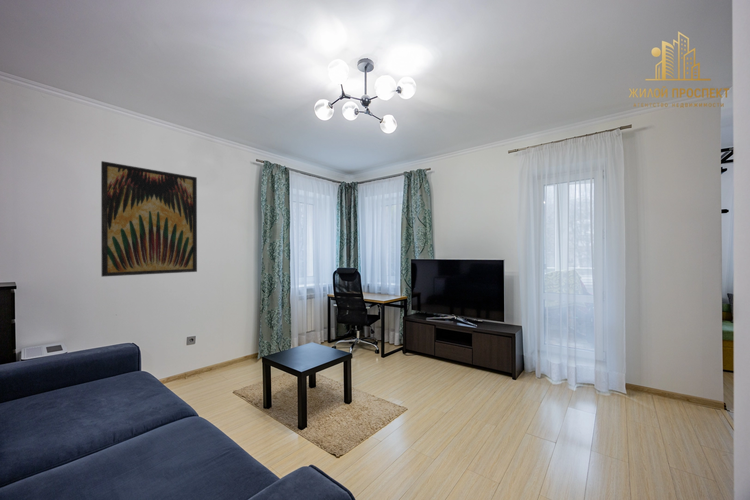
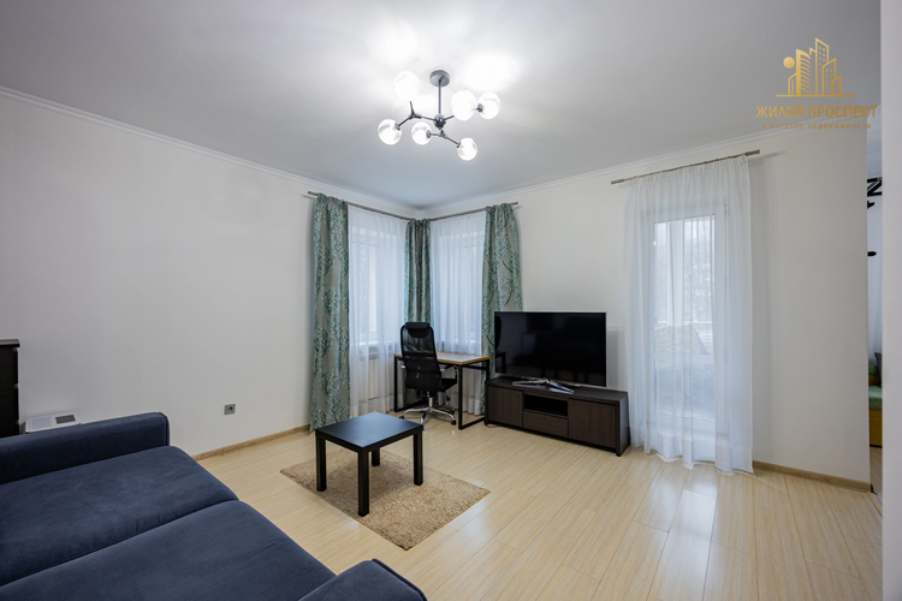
- wall art (153, 222)
